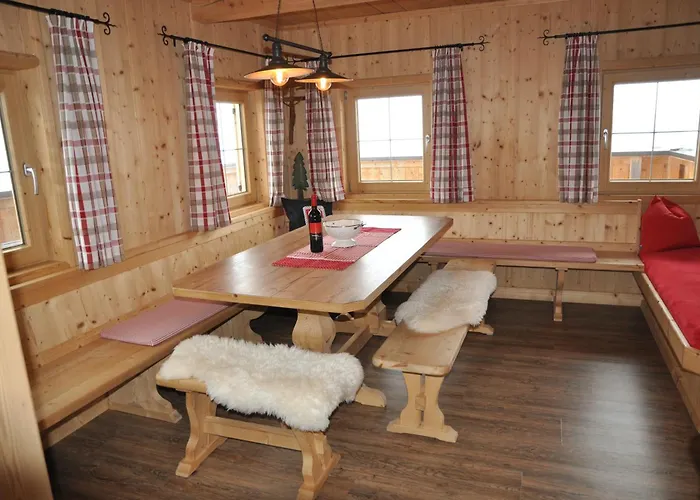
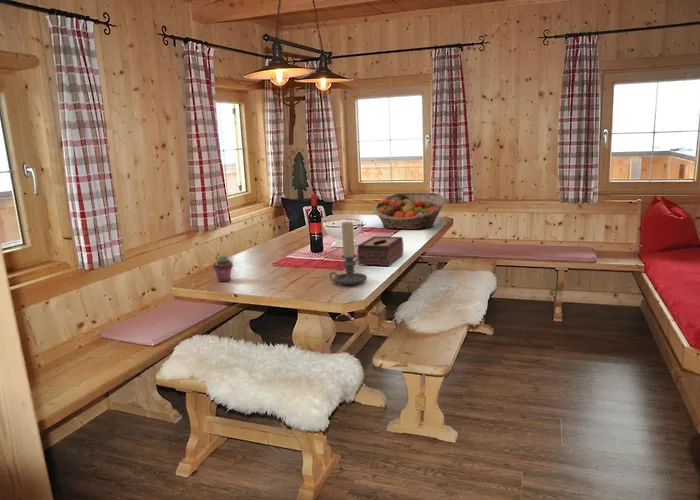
+ potted succulent (223, 267)
+ fruit basket (409, 210)
+ tissue box (381, 250)
+ candle holder (345, 252)
